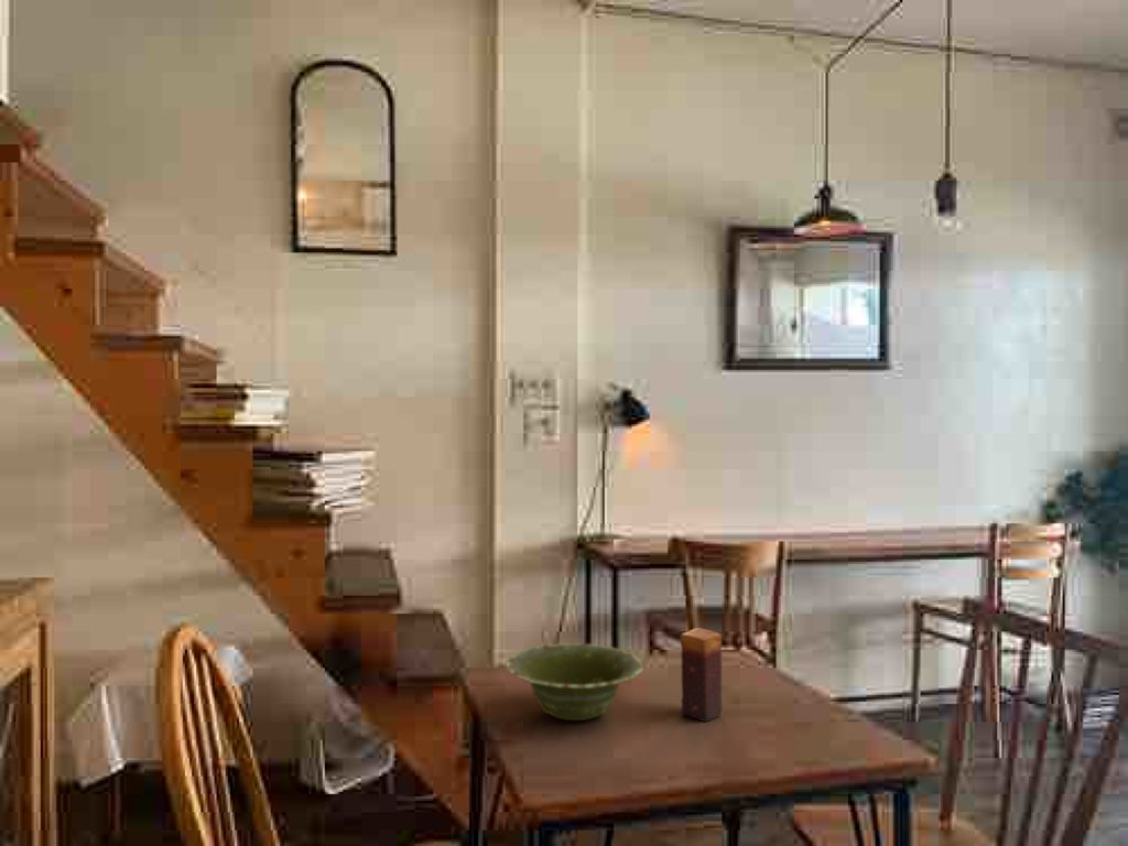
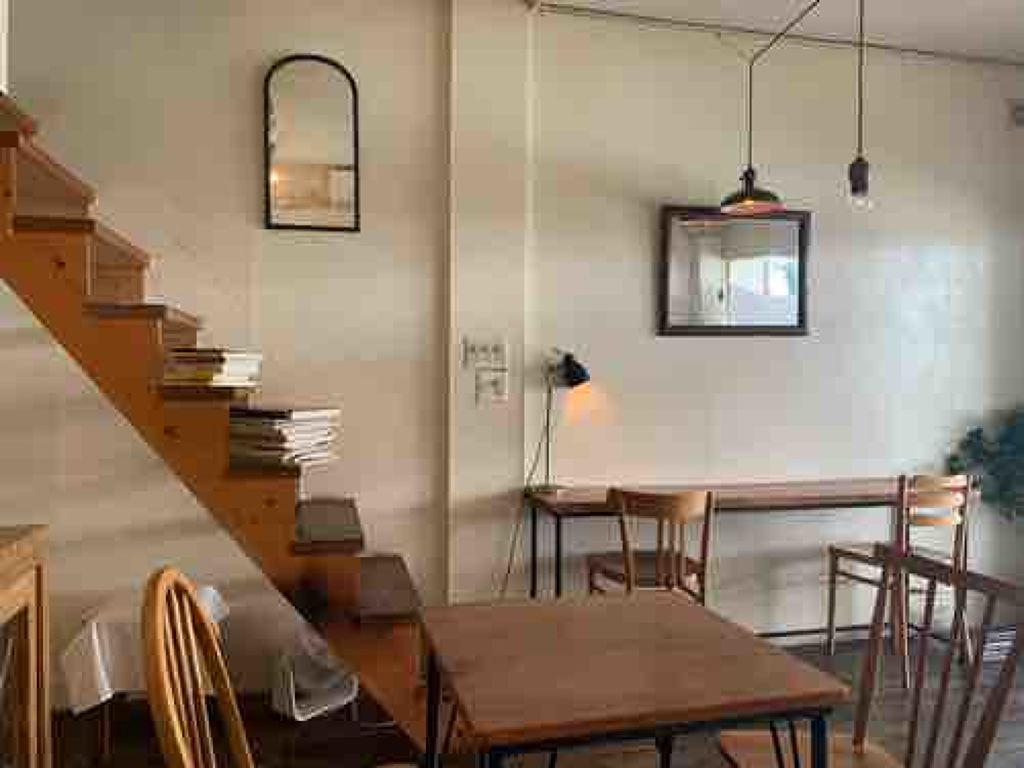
- dish (574, 687)
- candle (702, 673)
